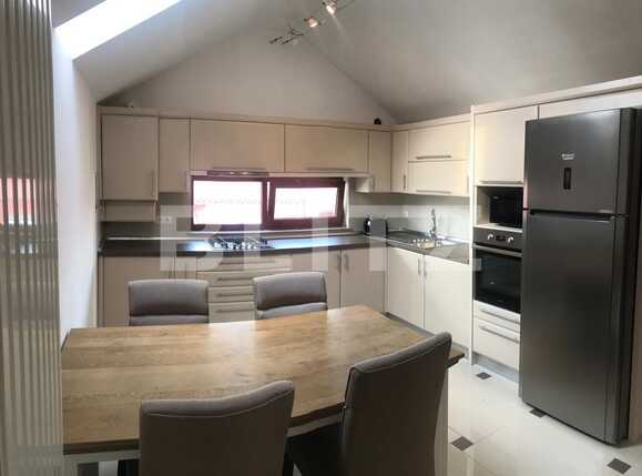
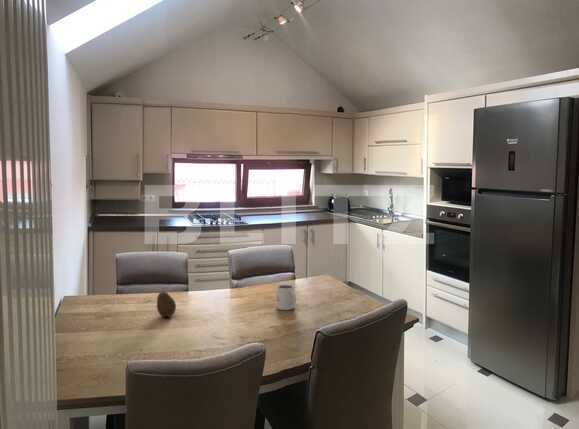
+ fruit (166, 303)
+ mug (287, 297)
